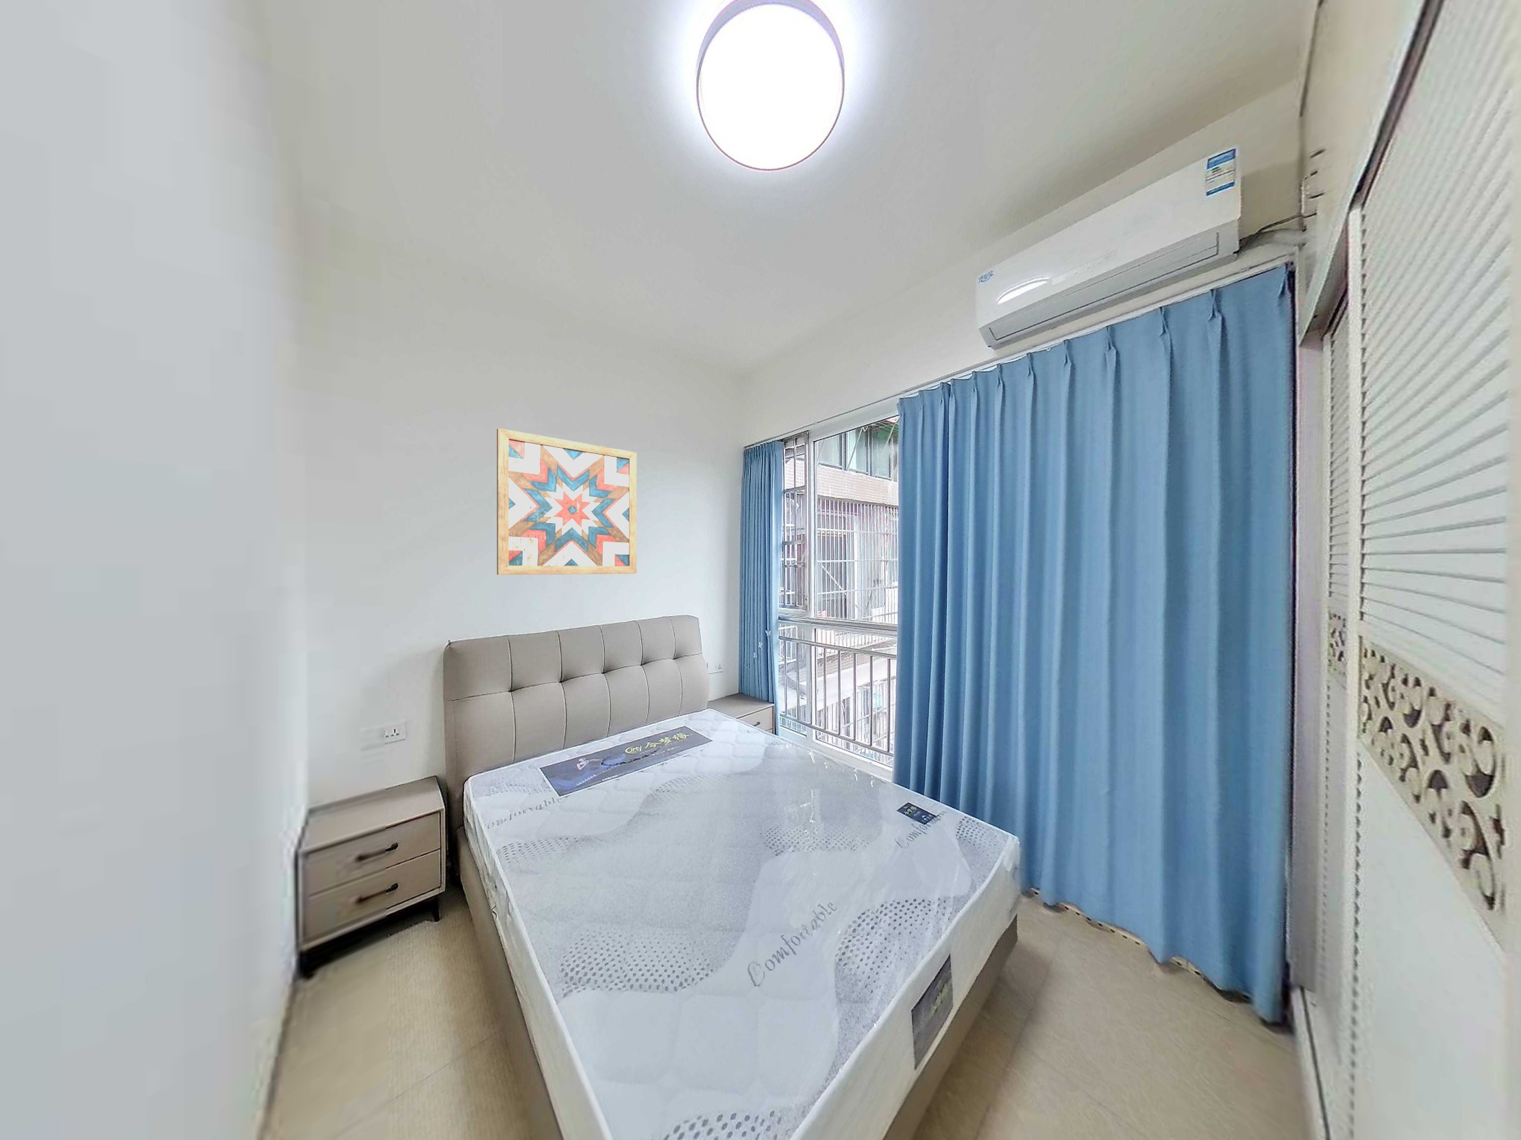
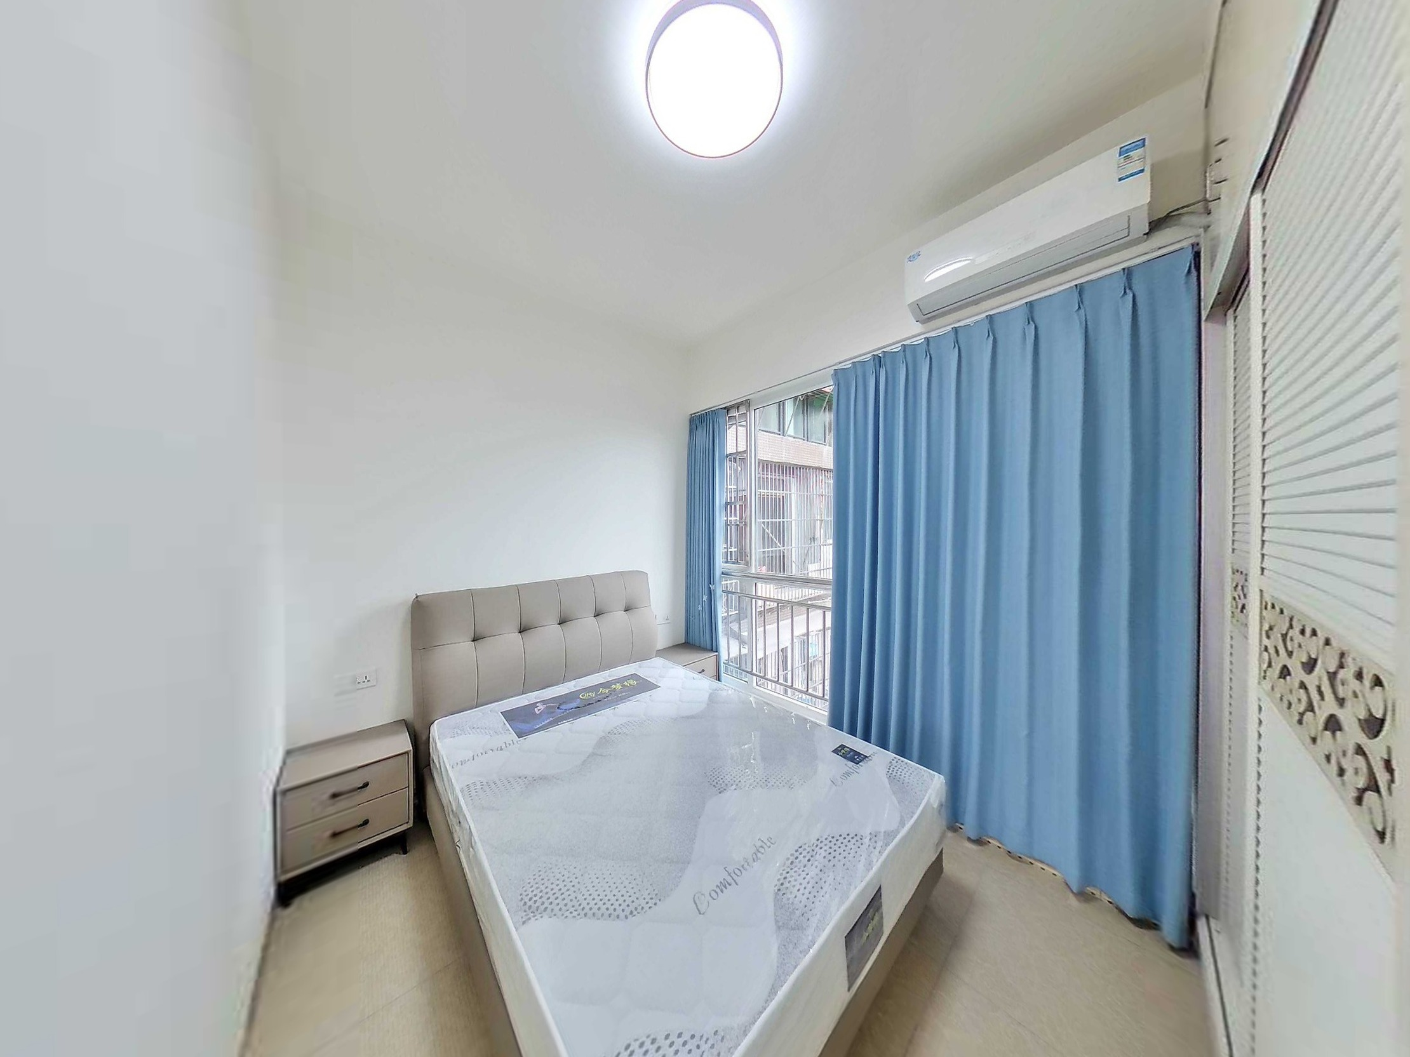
- wall art (572, 508)
